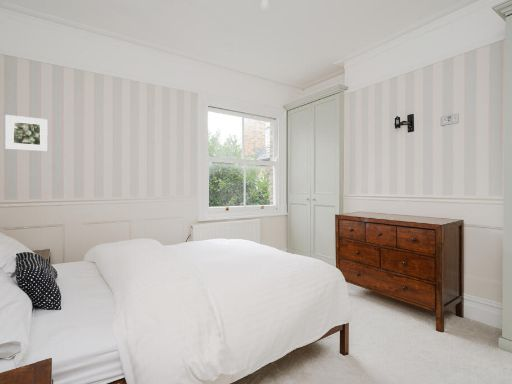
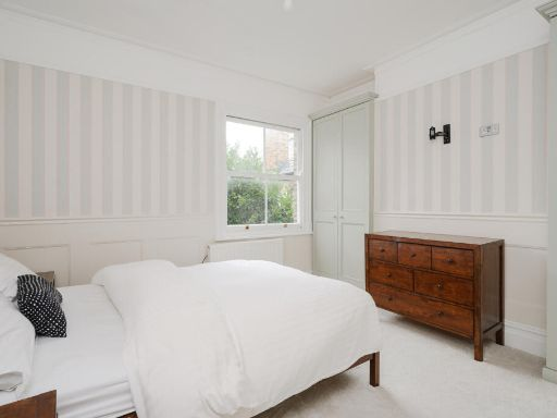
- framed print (27, 133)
